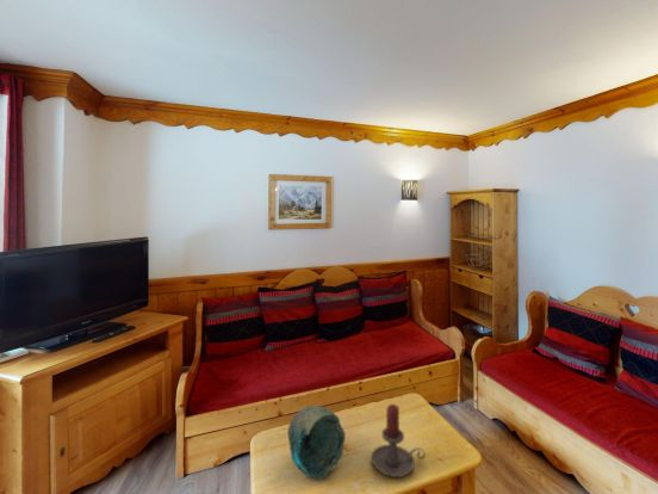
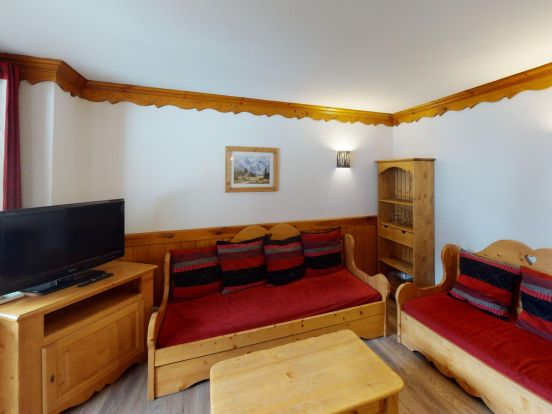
- decorative bowl (316, 436)
- candle holder (398, 433)
